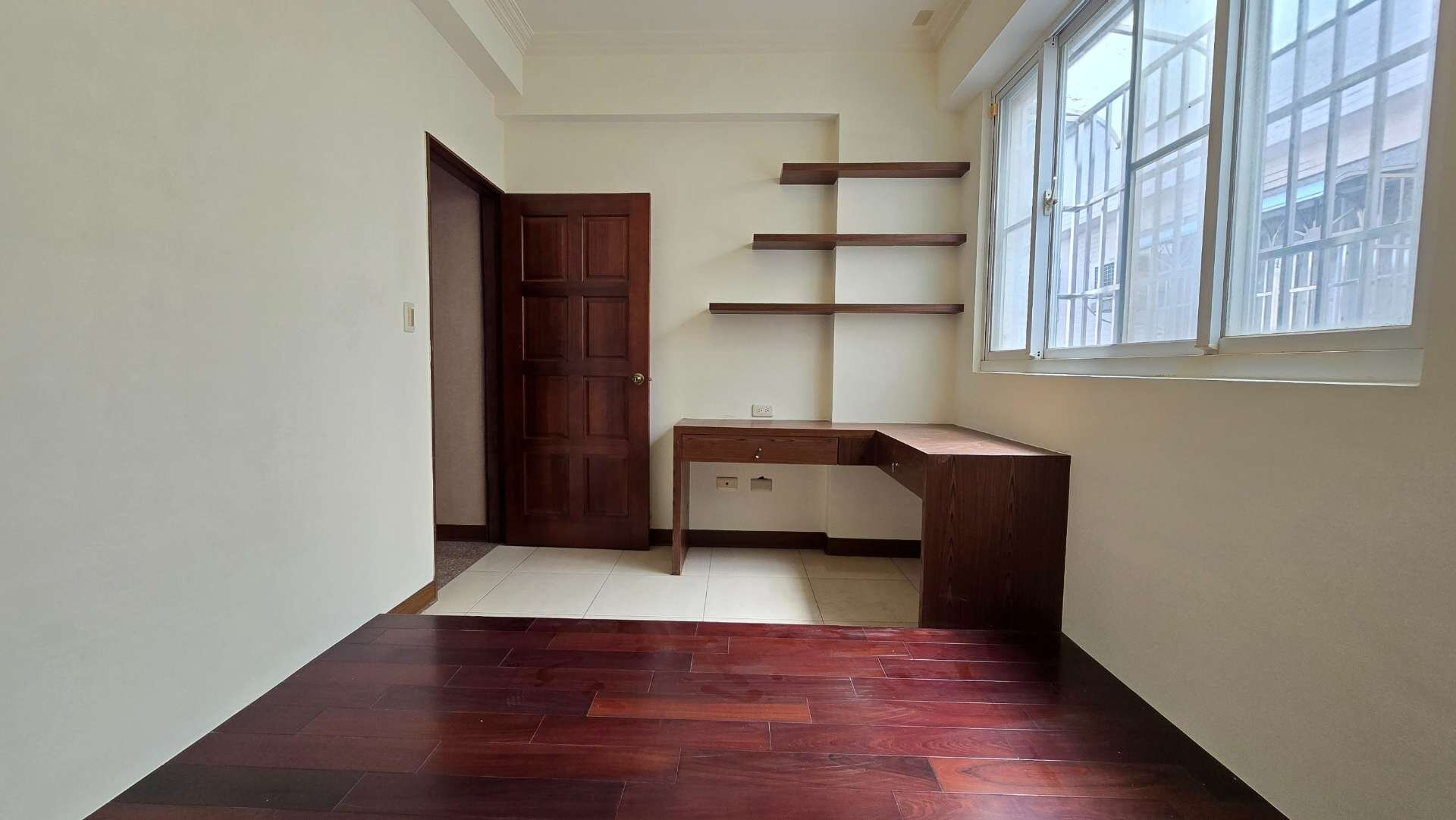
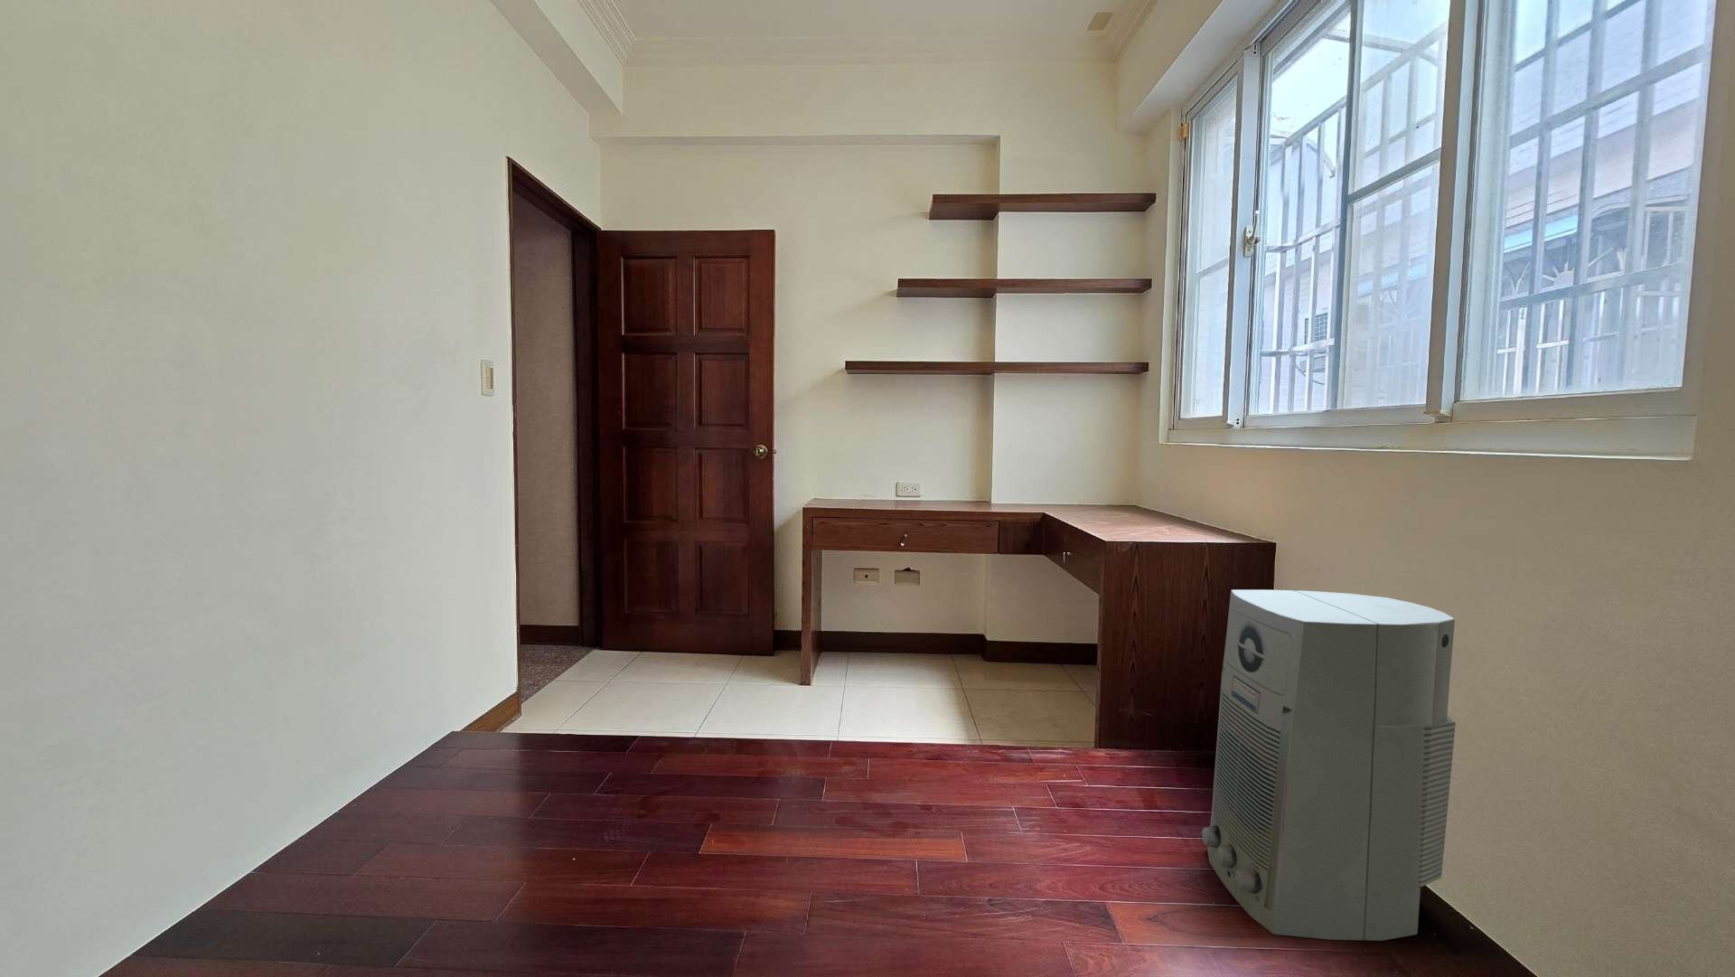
+ air purifier (1324, 749)
